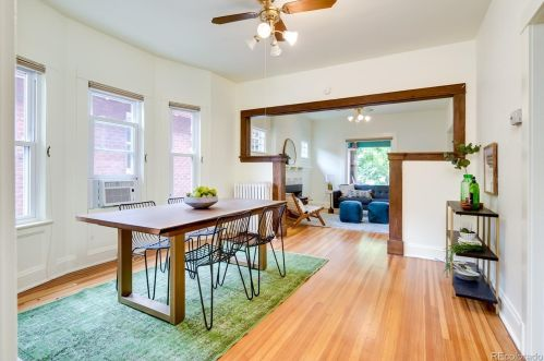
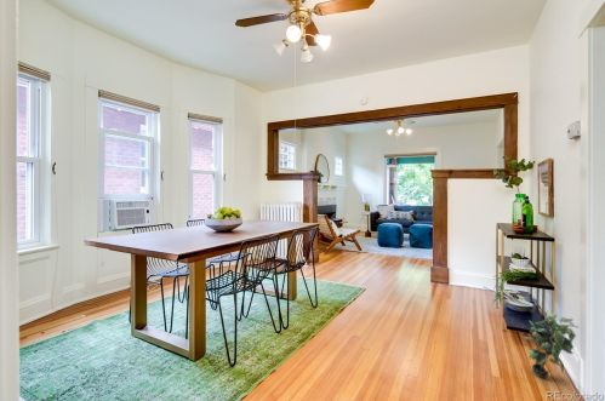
+ potted plant (552, 345)
